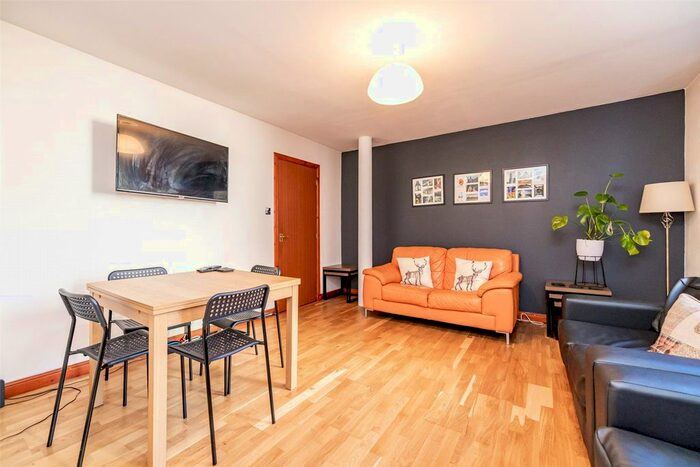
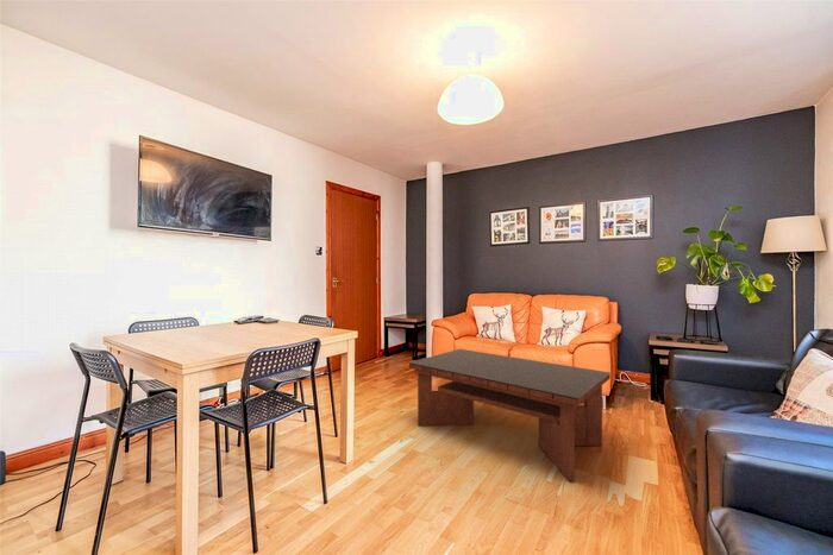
+ coffee table (503, 401)
